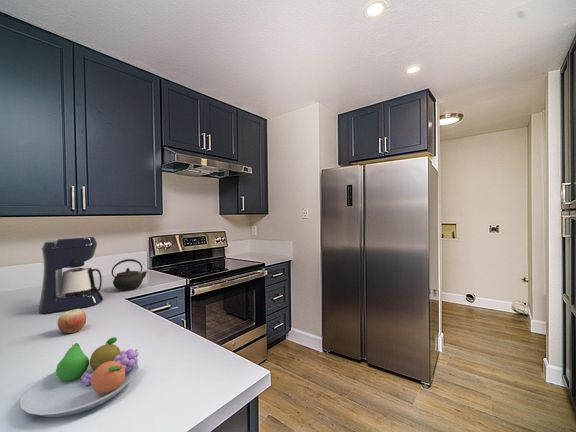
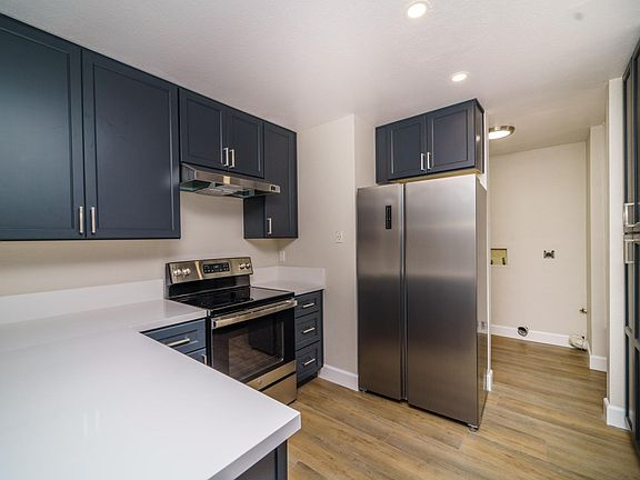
- kettle (130, 273)
- coffee maker (70, 270)
- apple (72, 320)
- fruit bowl (86, 369)
